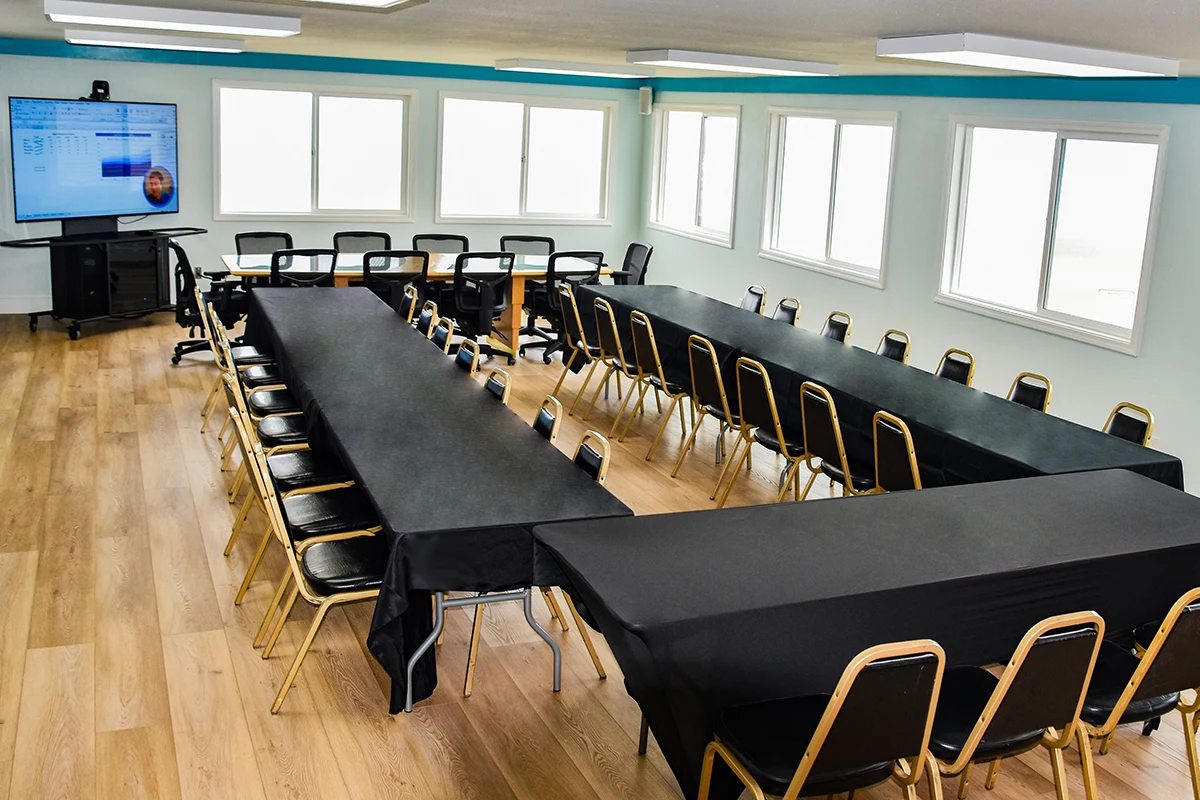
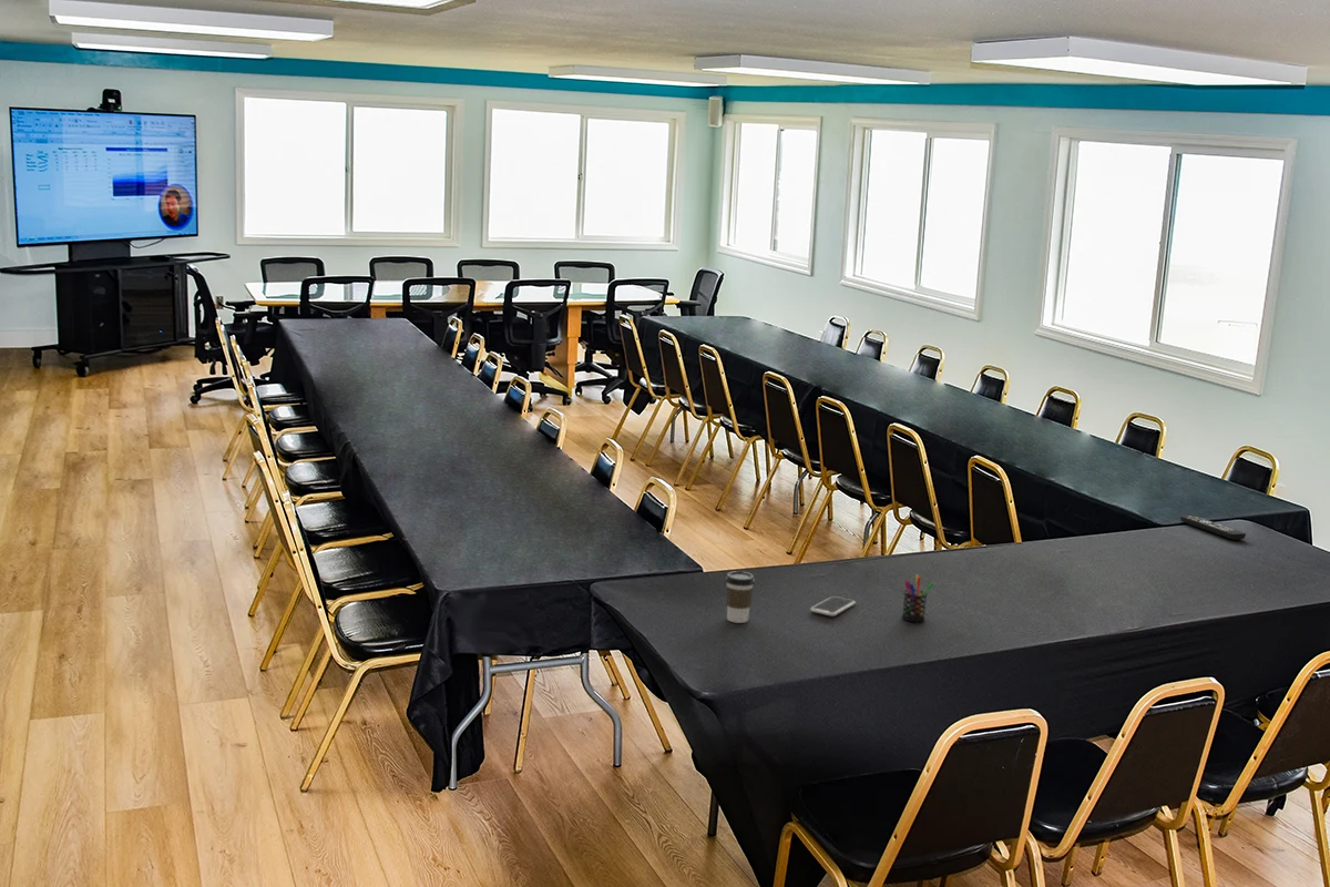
+ remote control (1211, 527)
+ coffee cup (738, 597)
+ pen holder (918, 597)
+ smartphone (832, 605)
